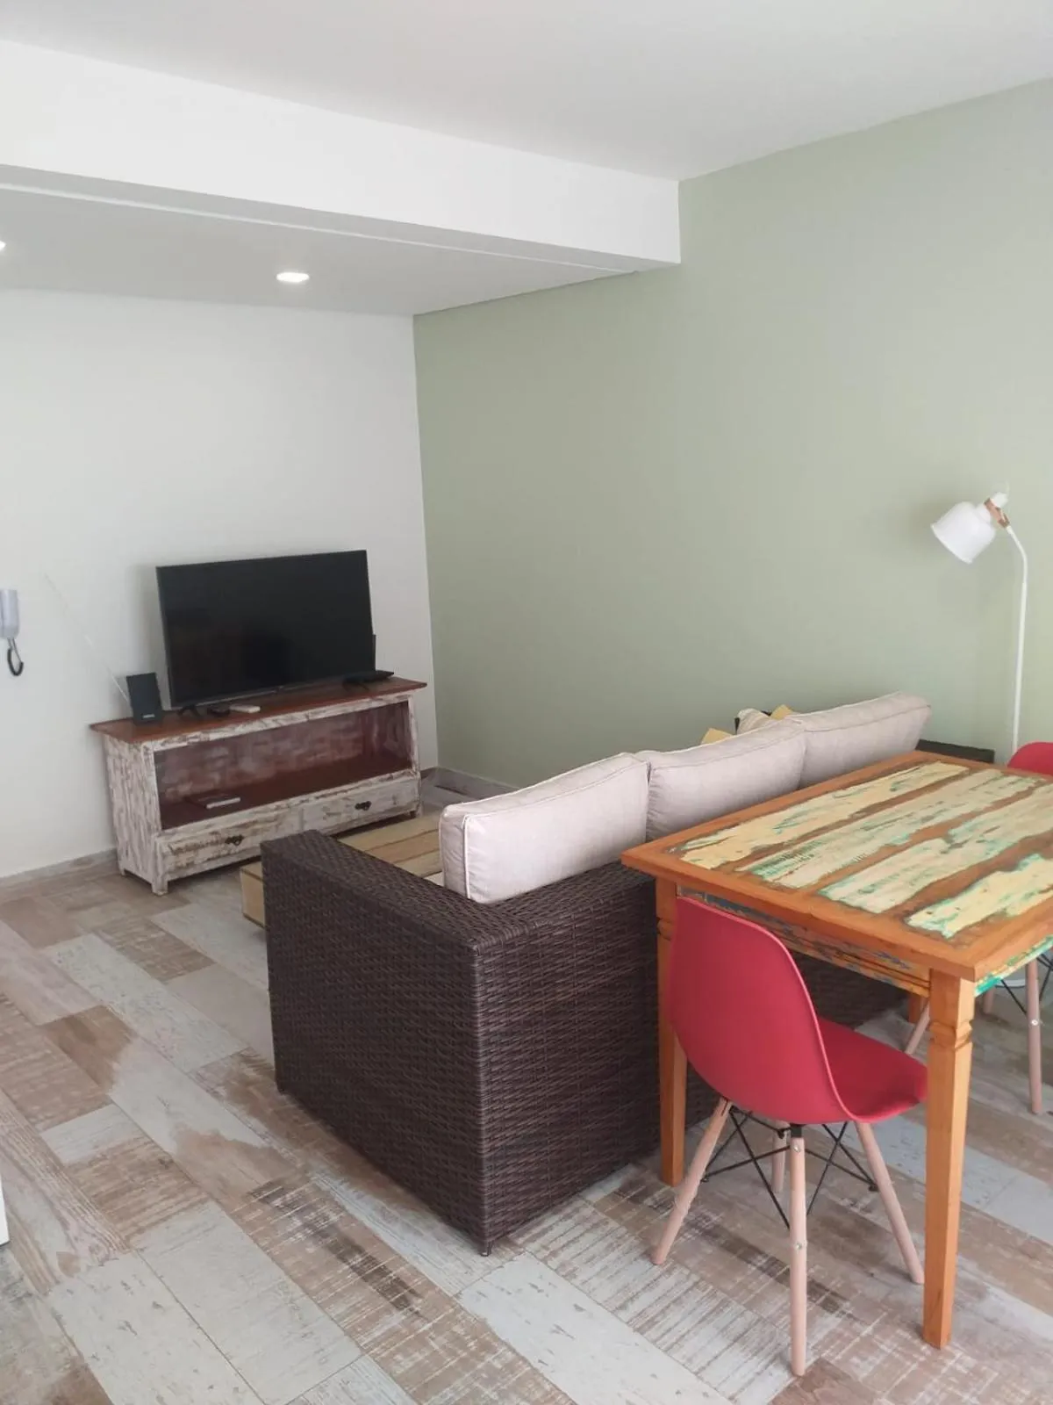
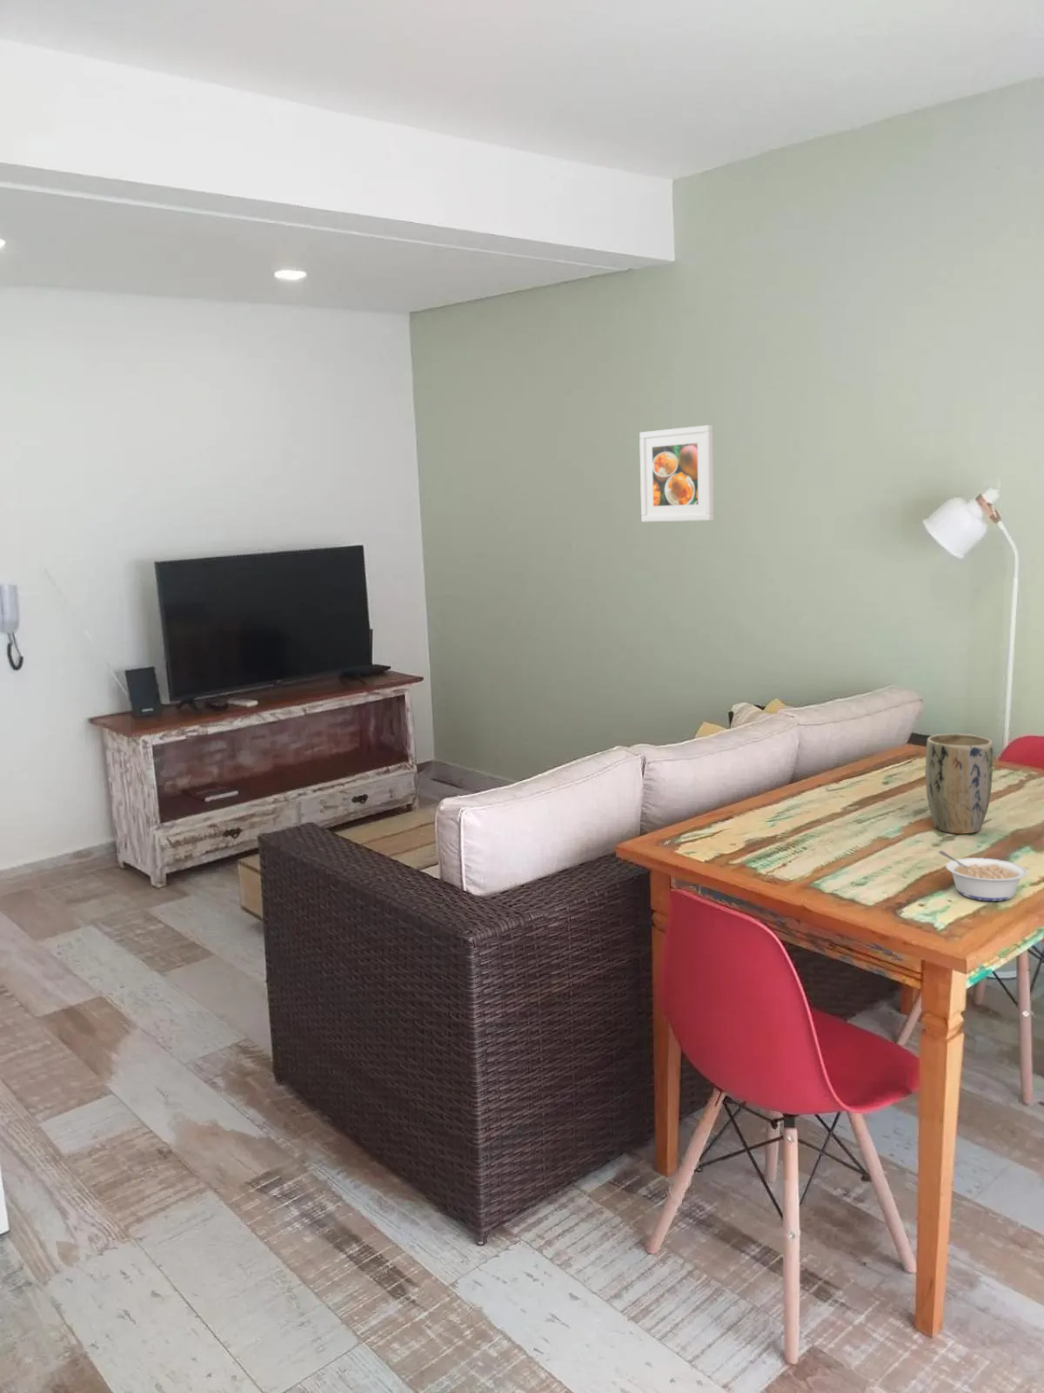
+ plant pot (957, 783)
+ legume (983, 877)
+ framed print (676, 475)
